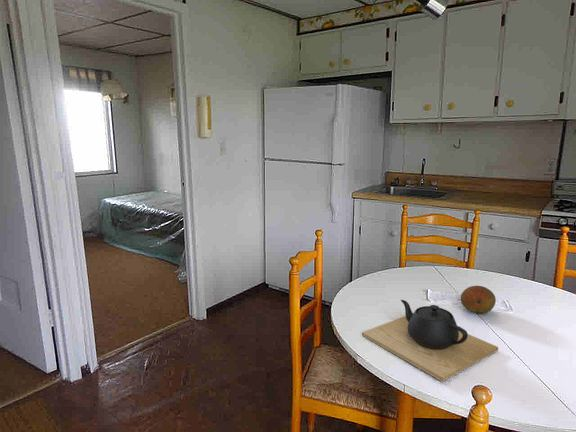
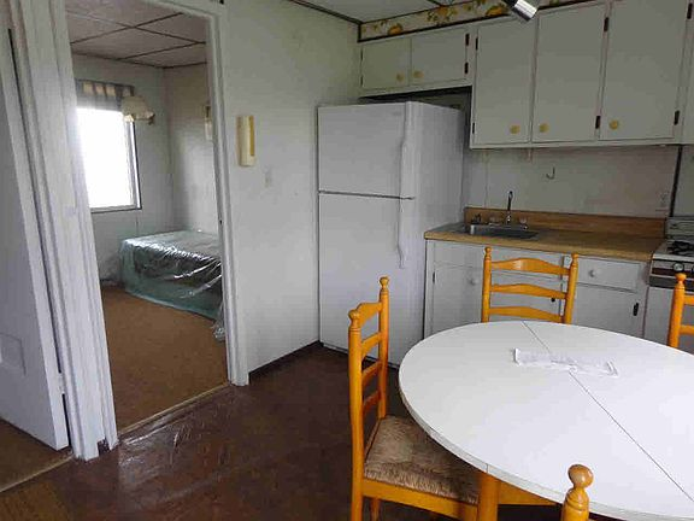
- teapot (428, 323)
- fruit (477, 298)
